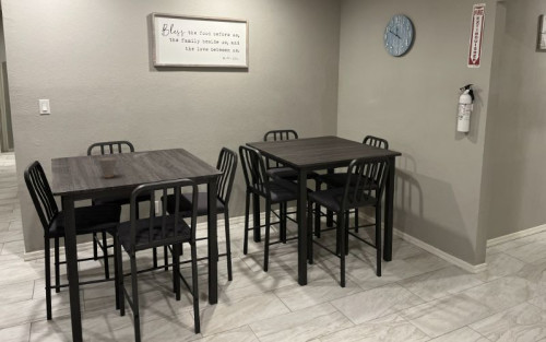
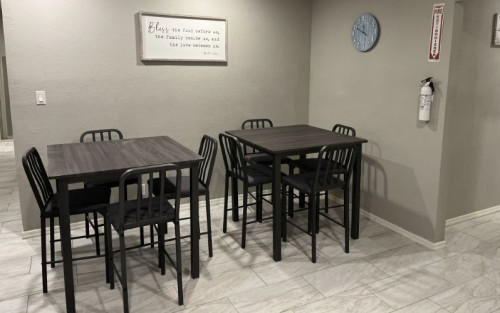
- cup (108, 167)
